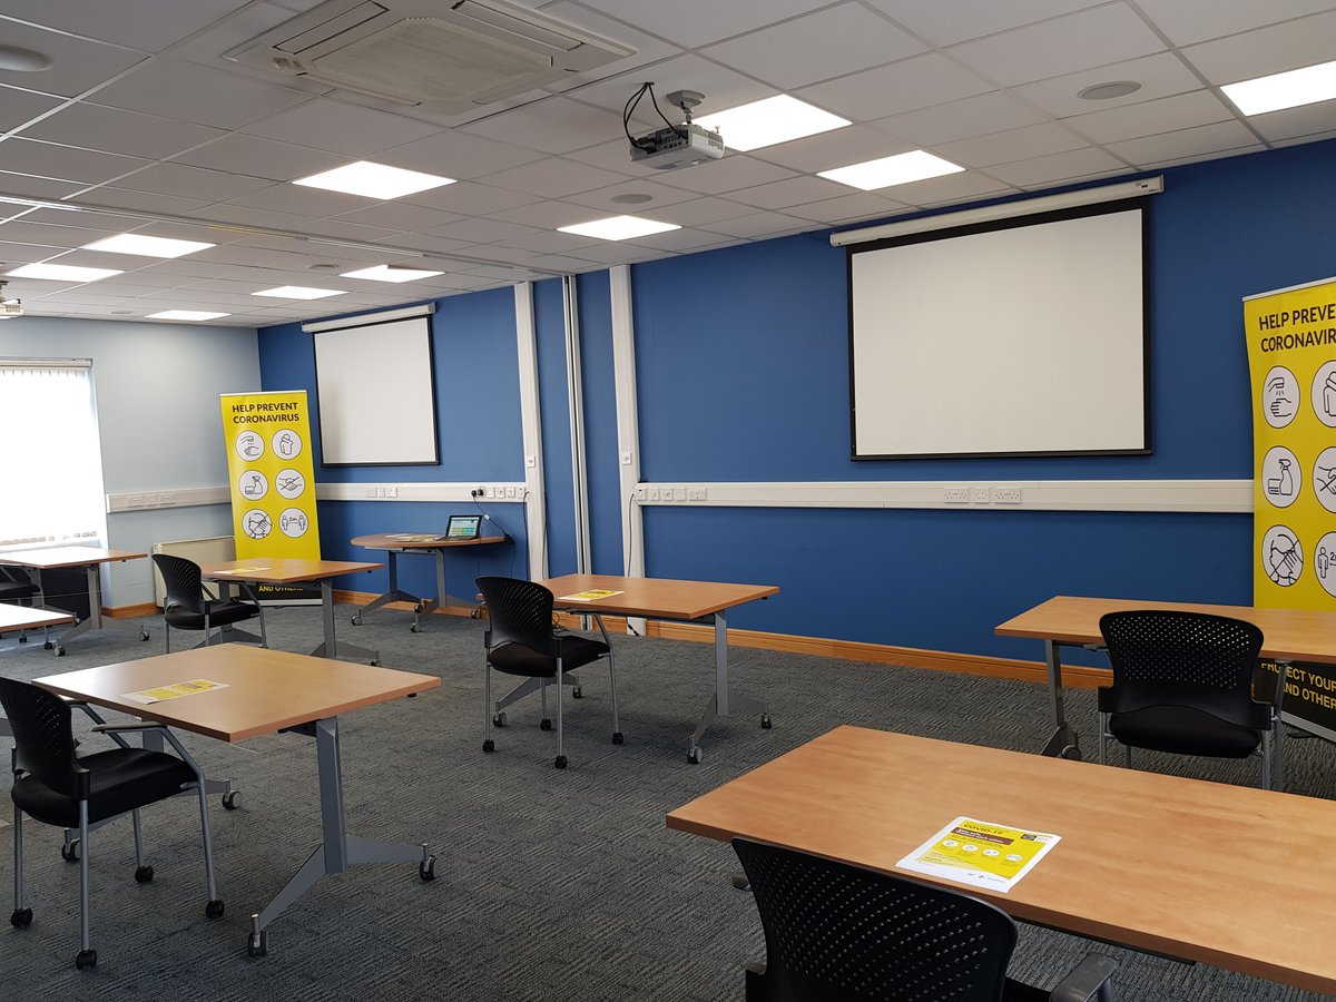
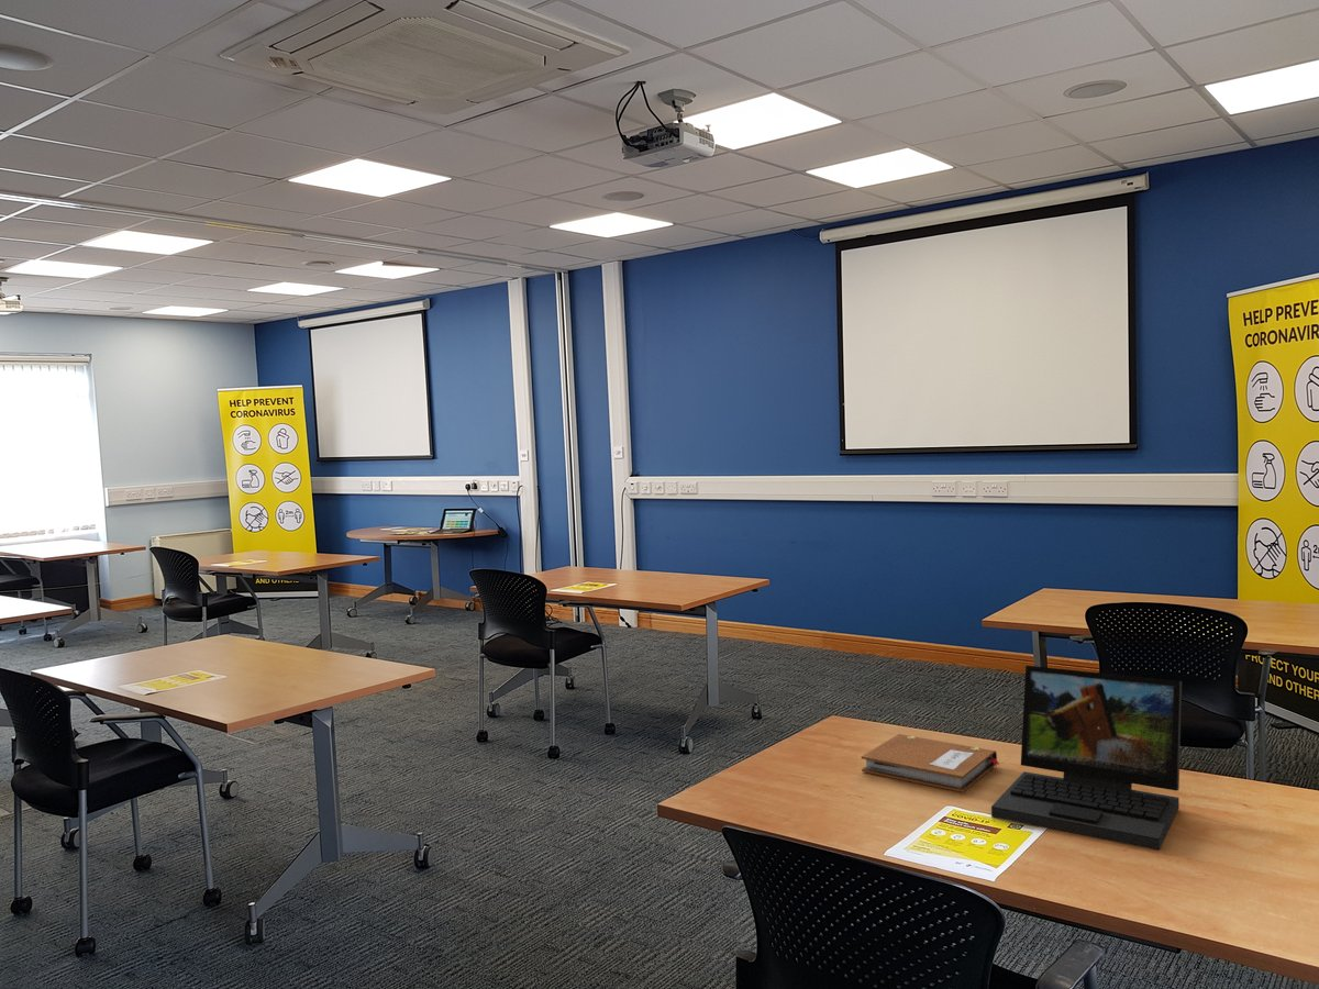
+ laptop (1087, 746)
+ notebook (932, 760)
